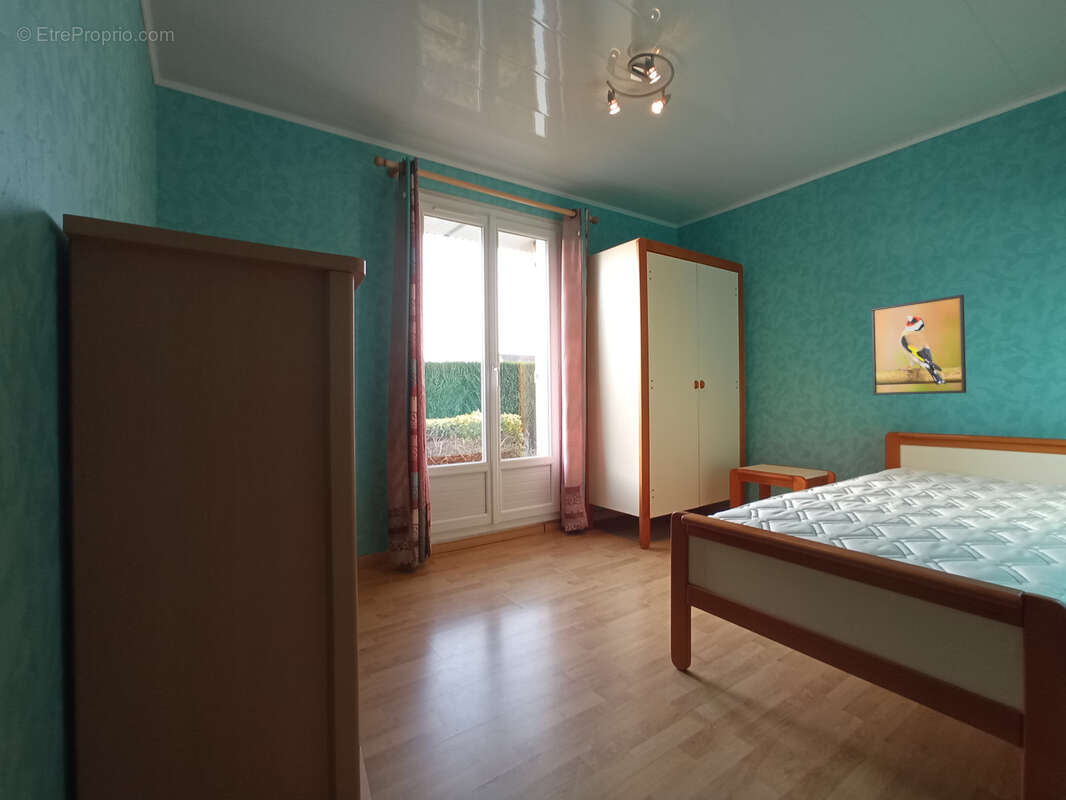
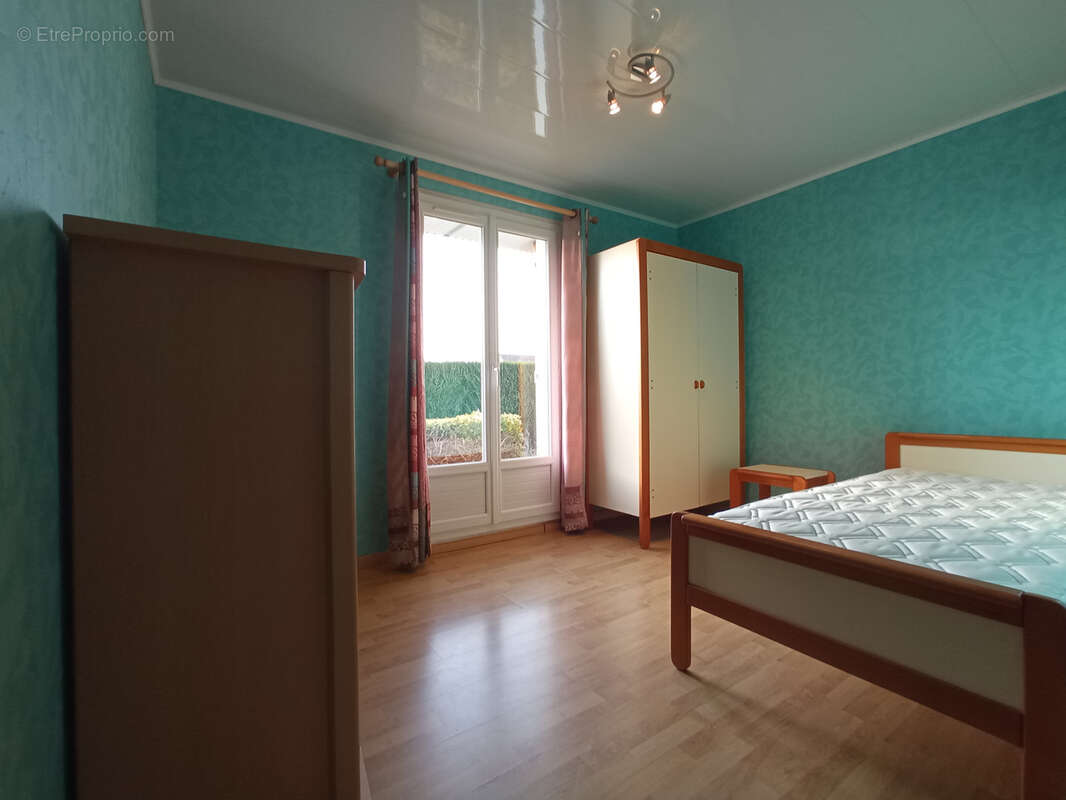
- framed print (915, 348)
